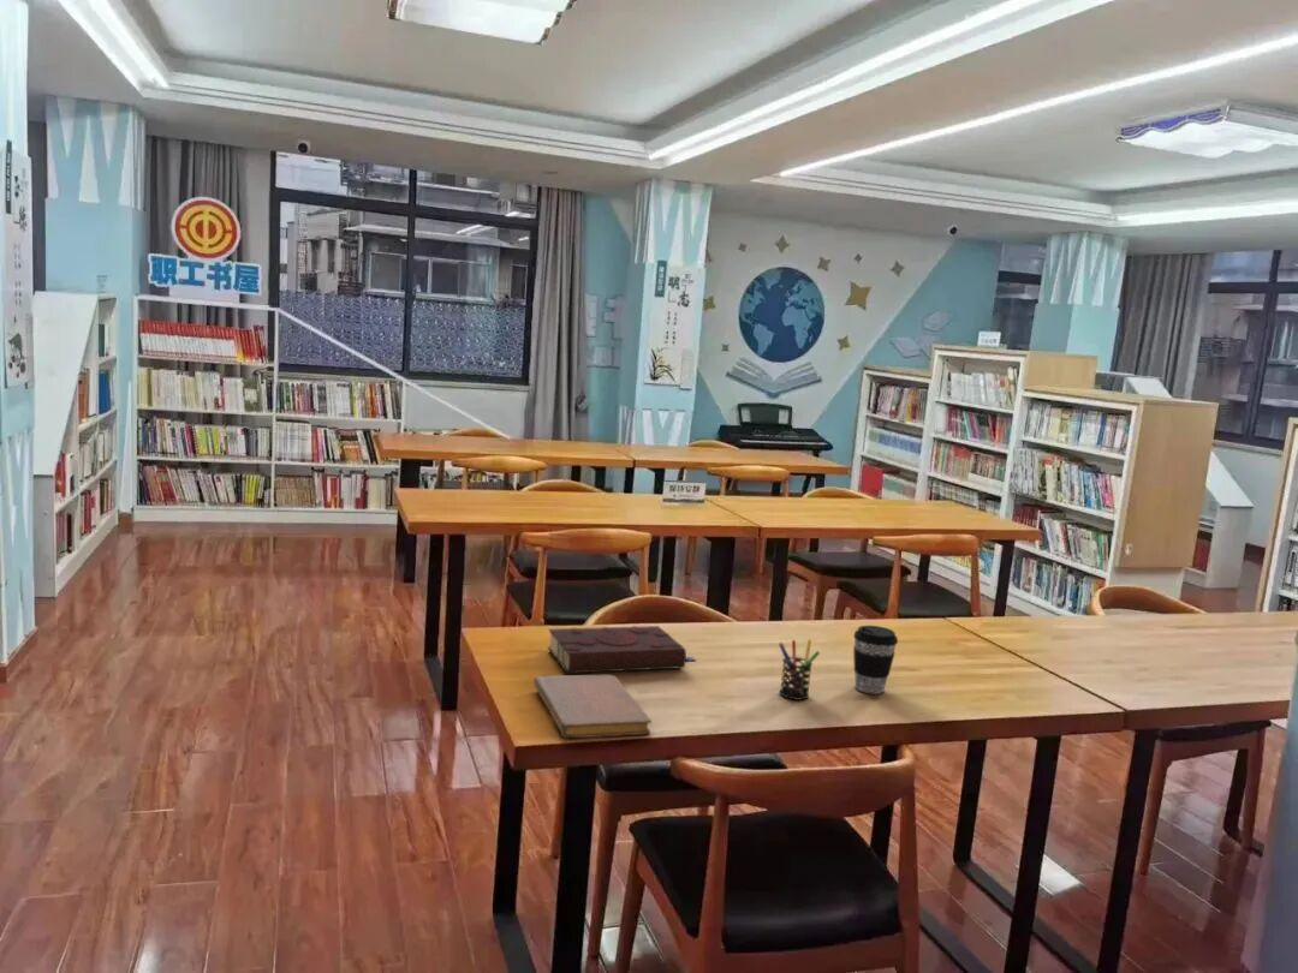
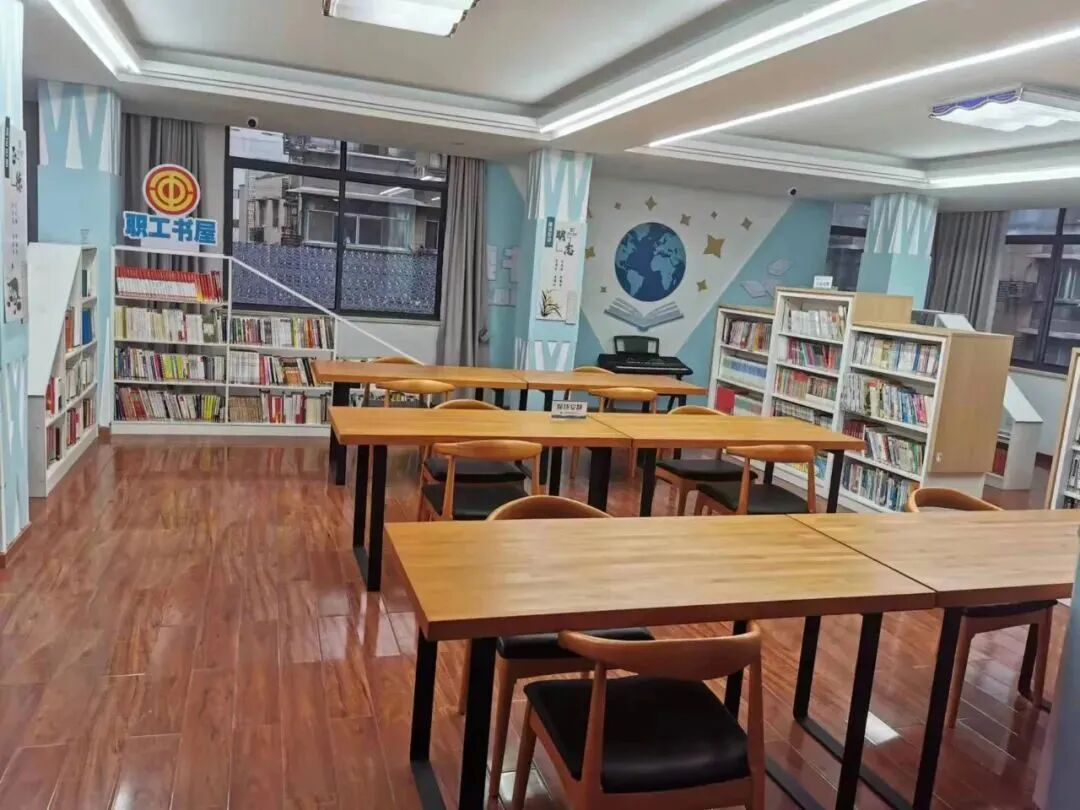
- notebook (589, 703)
- pen holder (799, 667)
- book (626, 647)
- coffee cup (873, 659)
